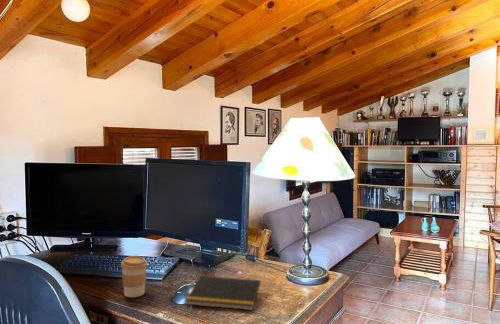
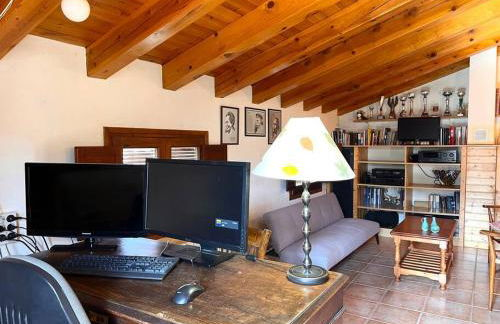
- notepad (224, 291)
- coffee cup (134, 276)
